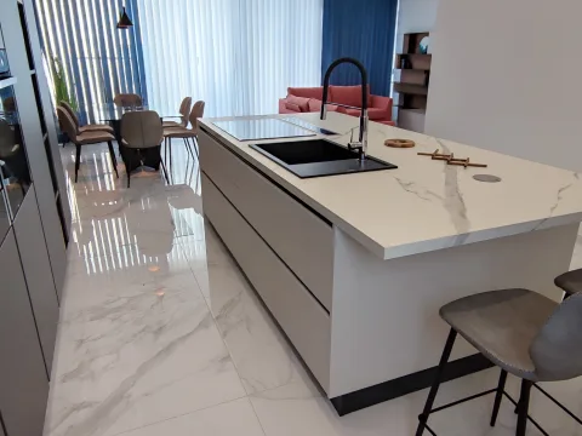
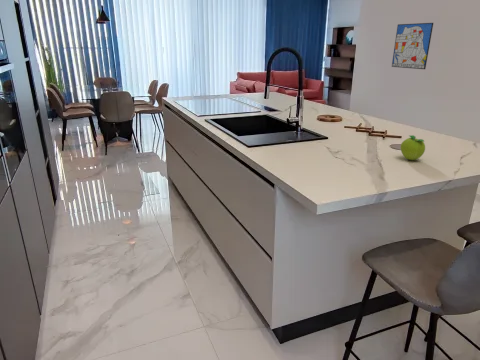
+ fruit (412, 147)
+ wall art (411, 46)
